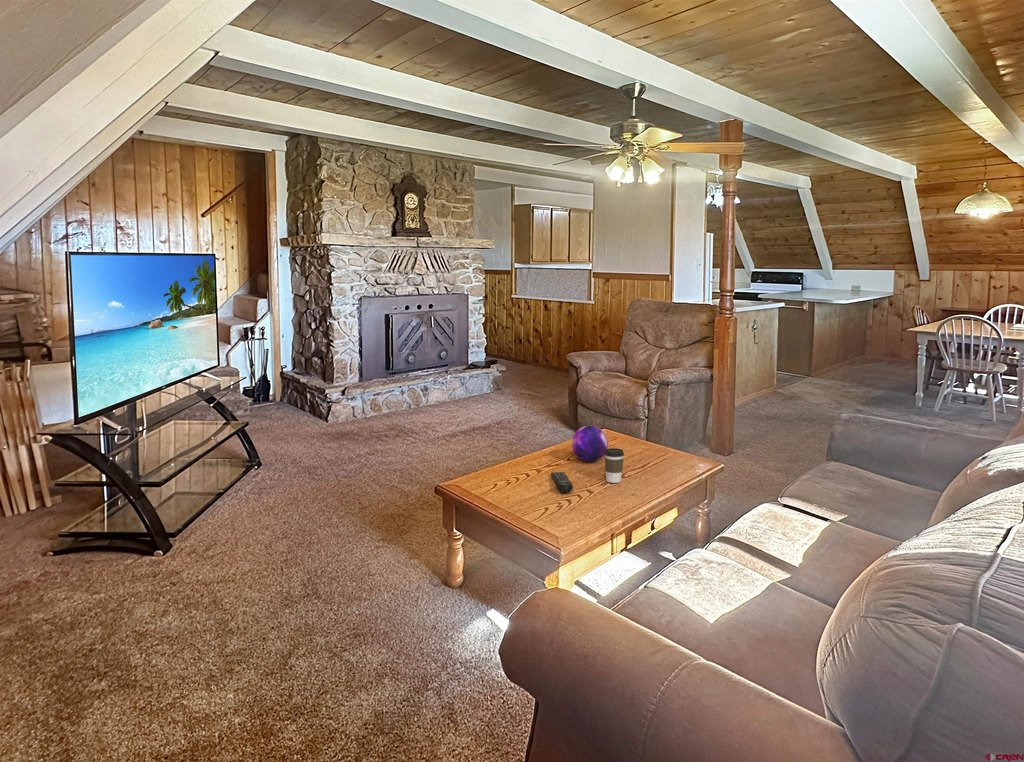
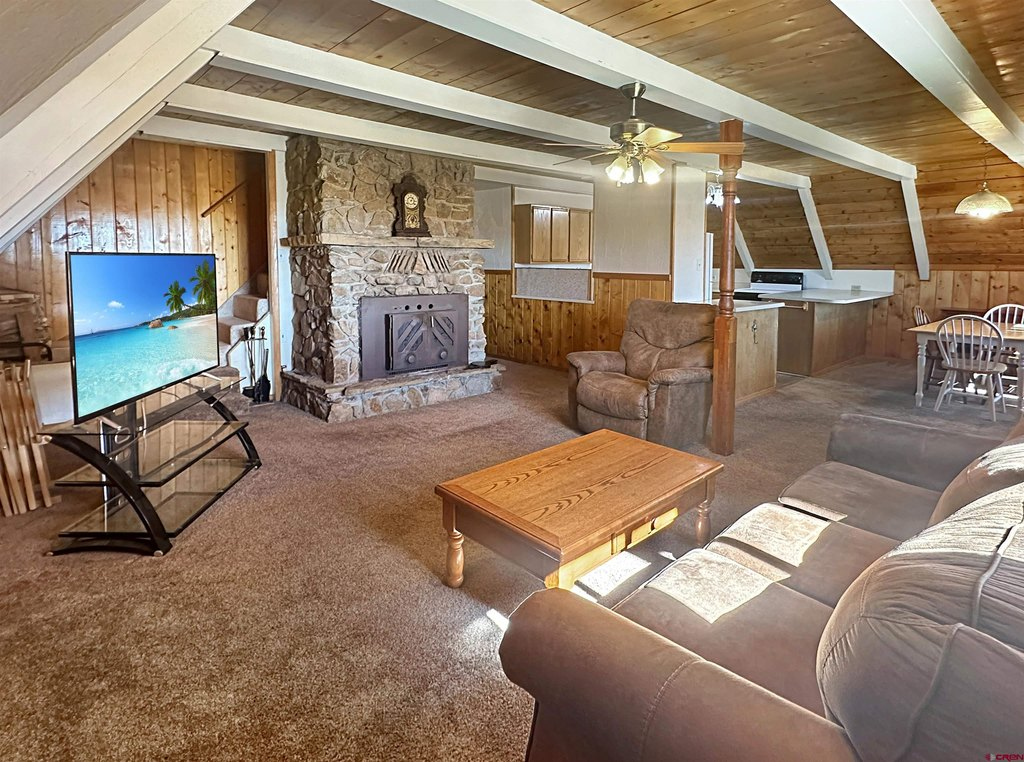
- decorative orb (589, 443)
- remote control (561, 480)
- coffee cup (613, 465)
